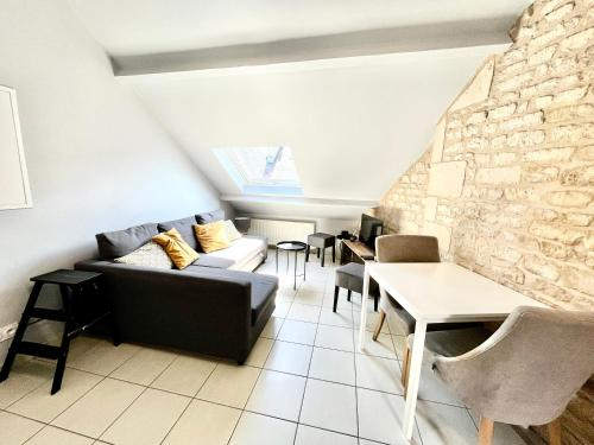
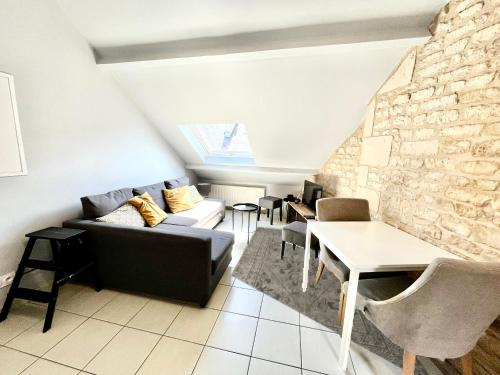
+ rug (301, 267)
